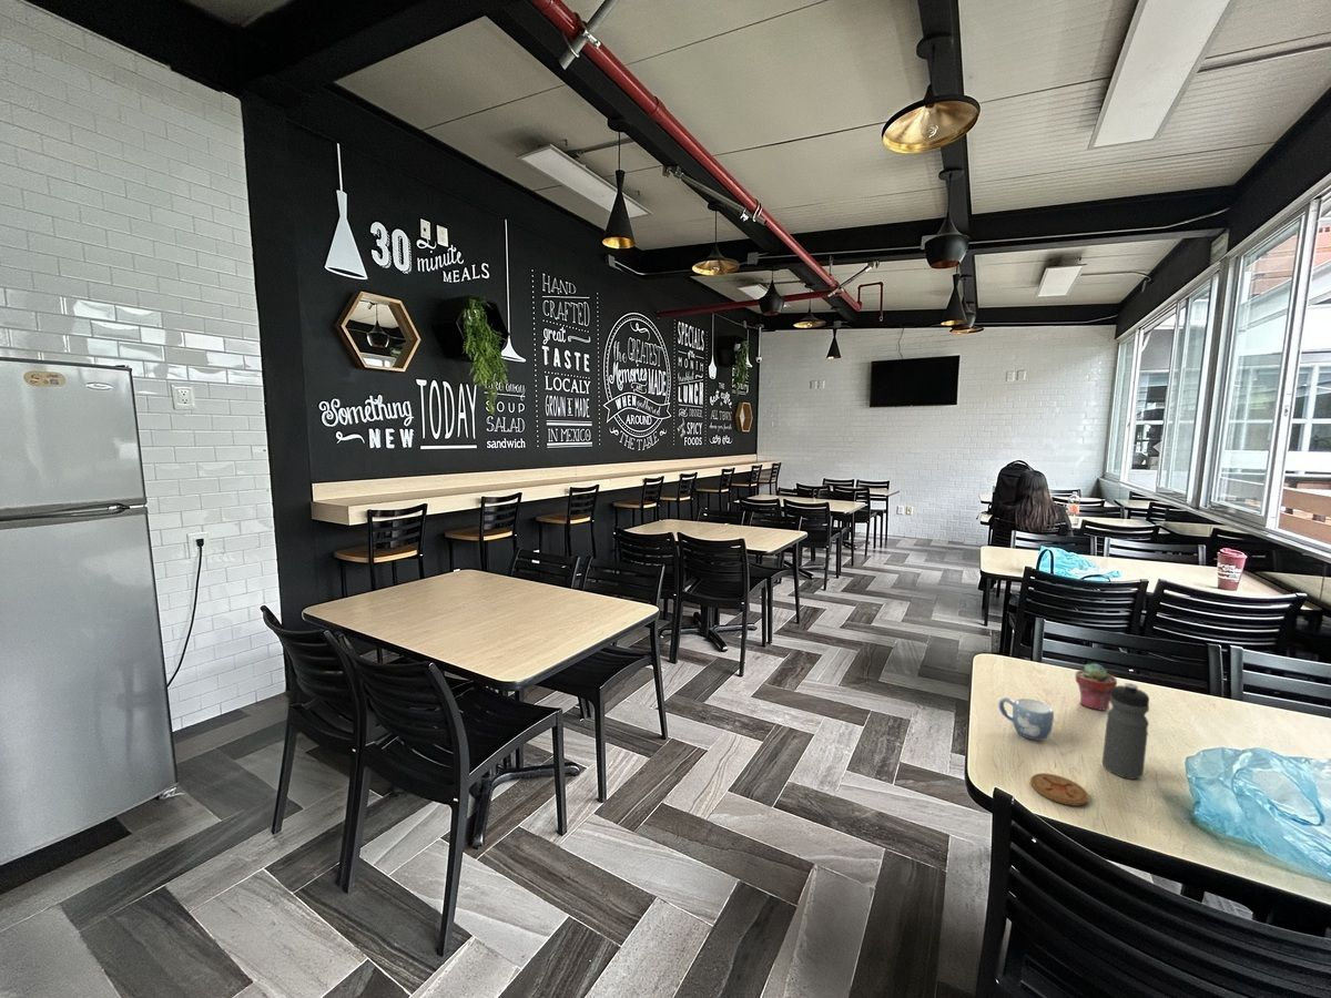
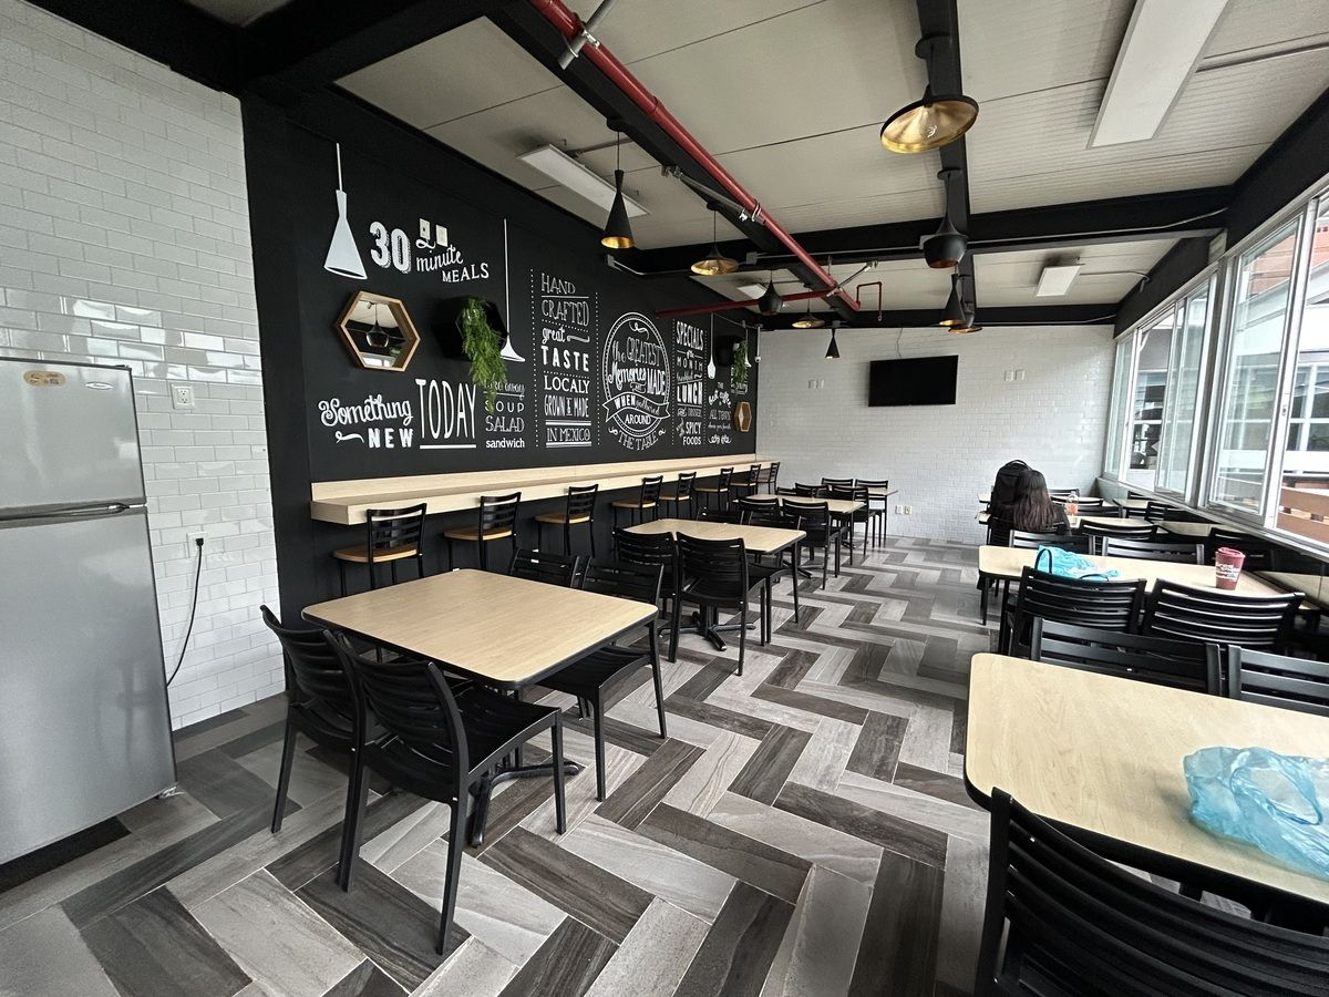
- coaster (1058, 788)
- potted succulent (1095, 684)
- water bottle (1126, 727)
- mug (1024, 717)
